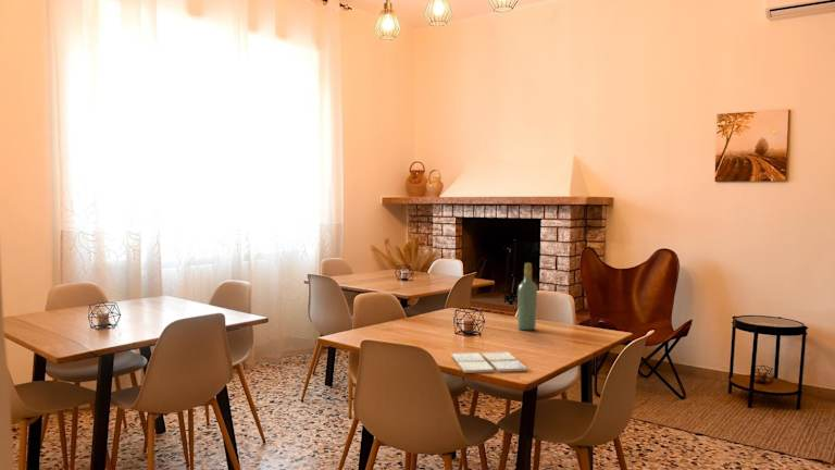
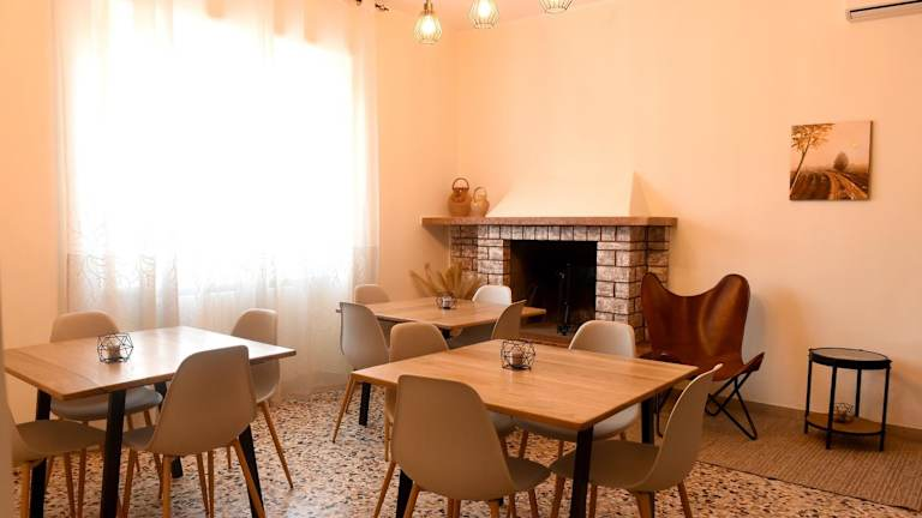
- wine bottle (527, 296)
- drink coaster (487, 362)
